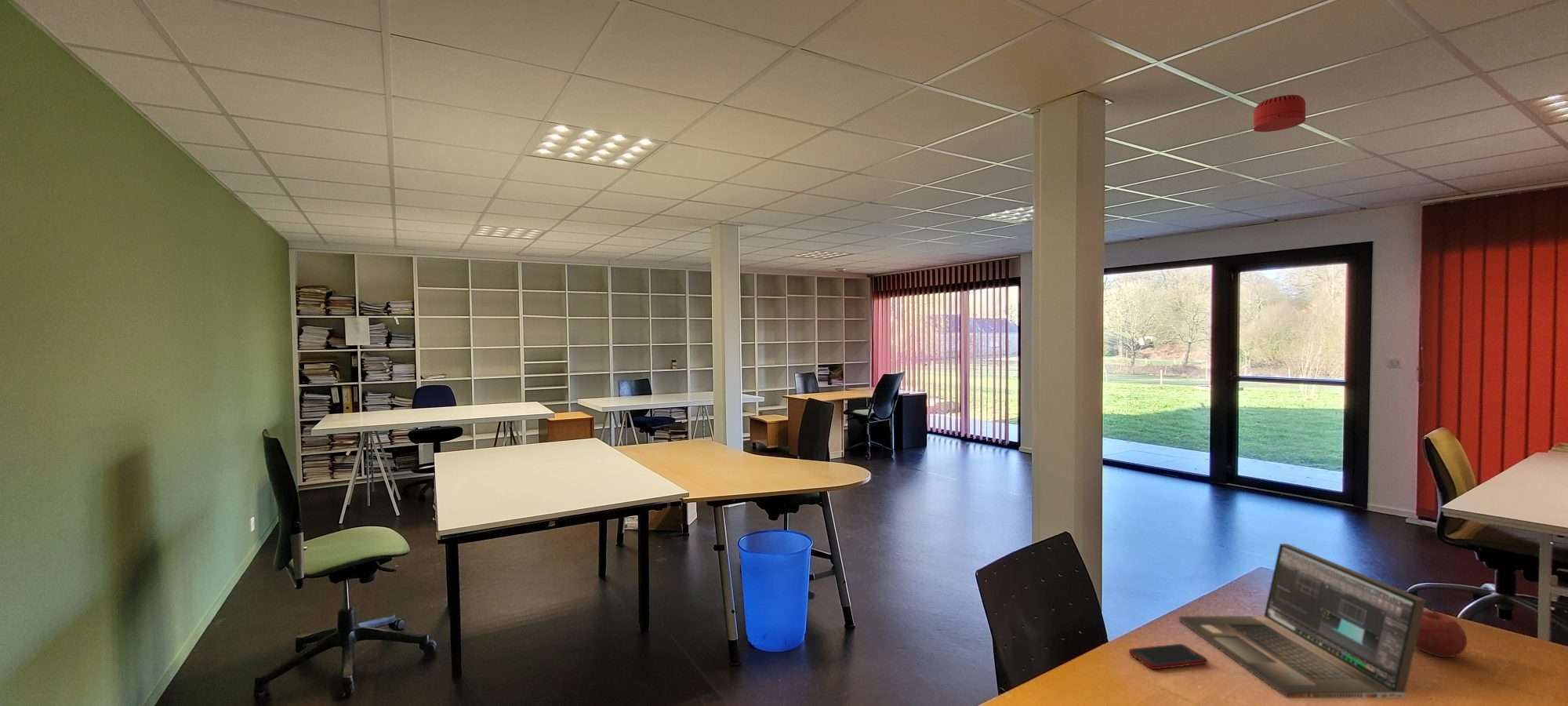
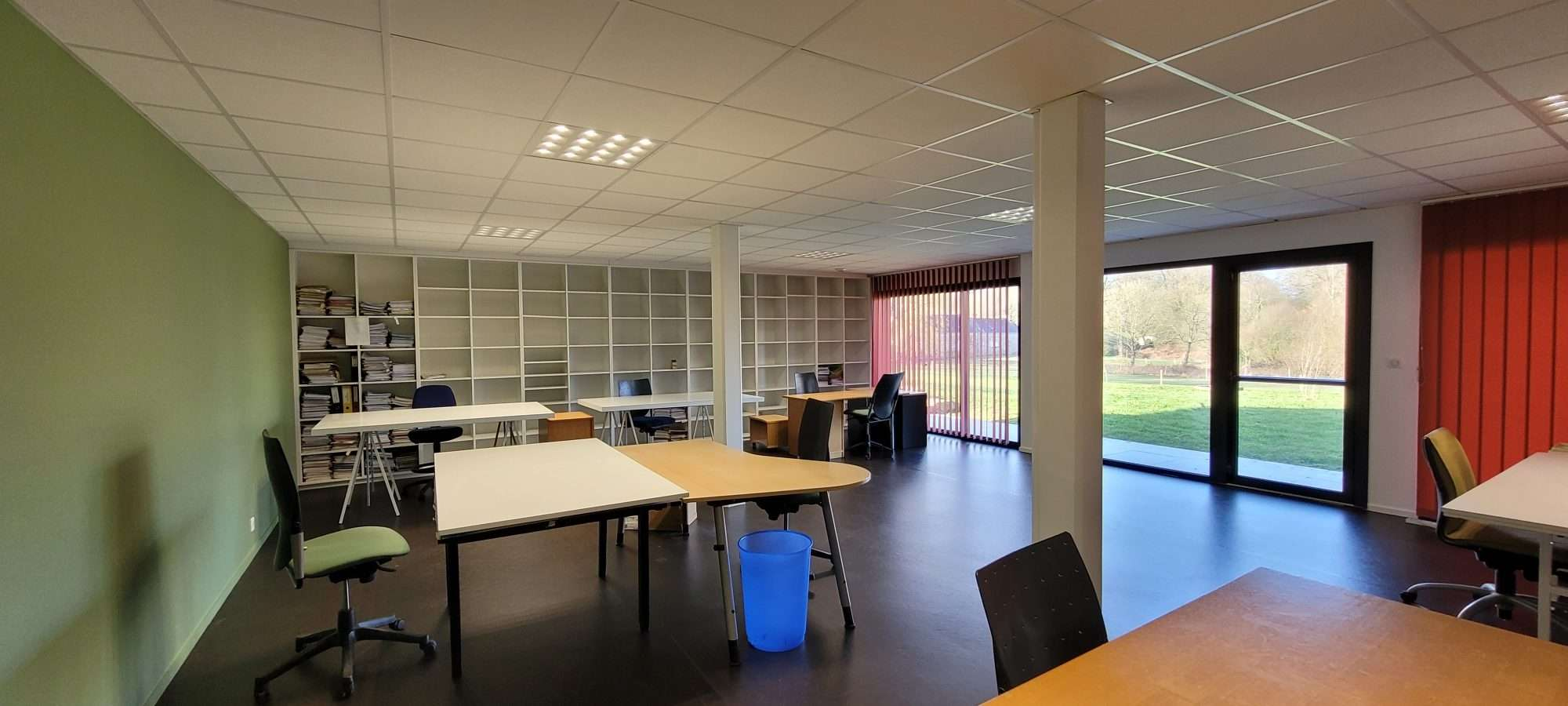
- laptop (1287, 611)
- cell phone (1167, 656)
- smoke detector (1279, 112)
- fruit (1433, 630)
